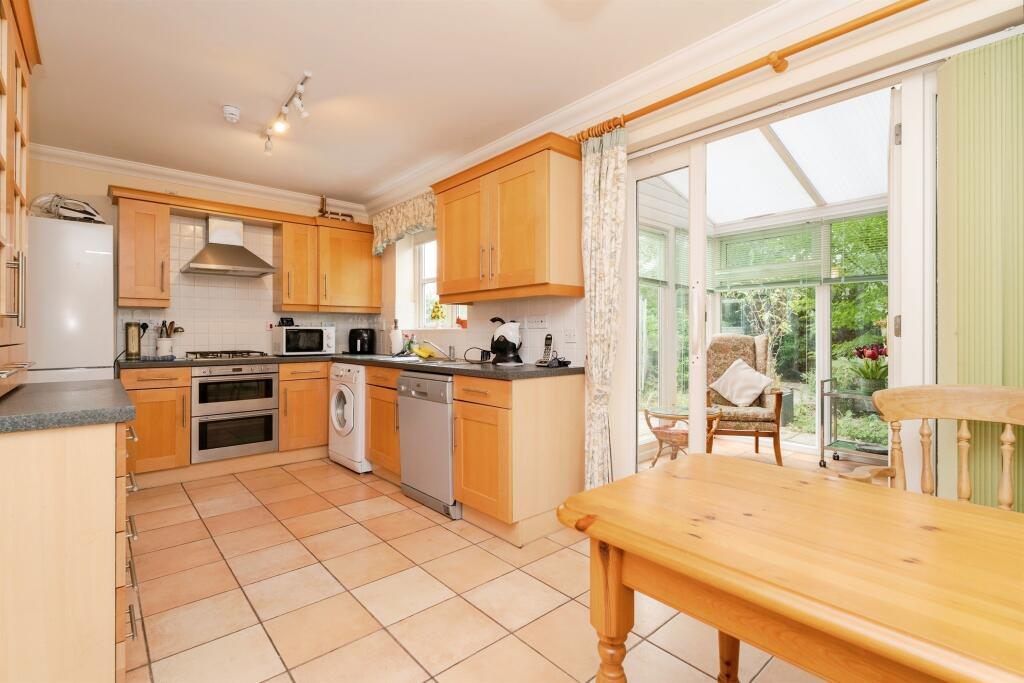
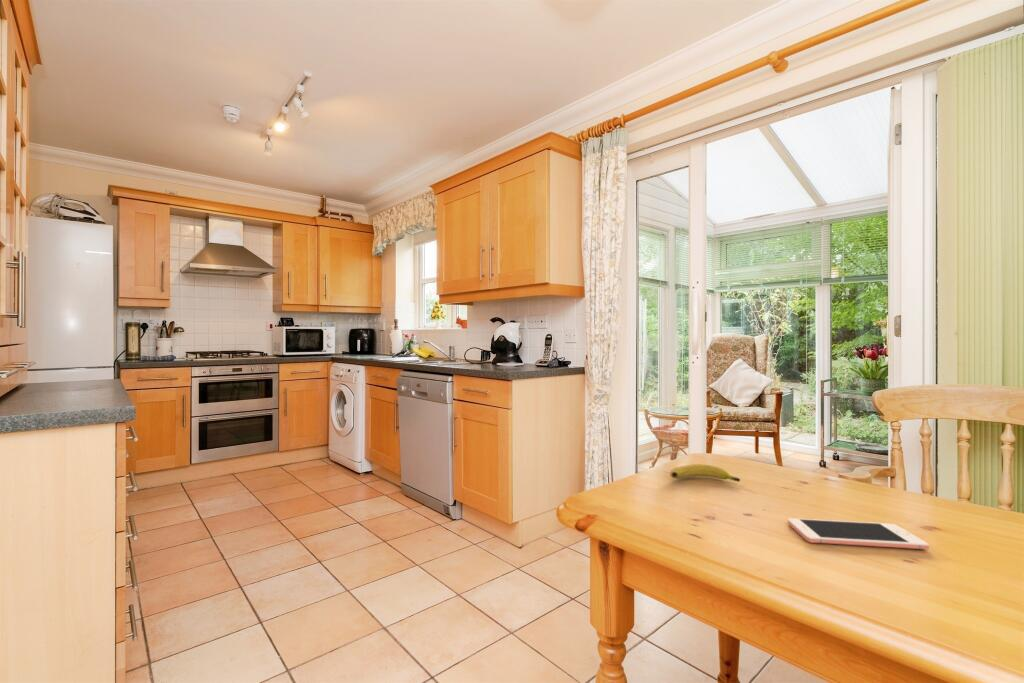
+ cell phone (853, 533)
+ fruit (705, 474)
